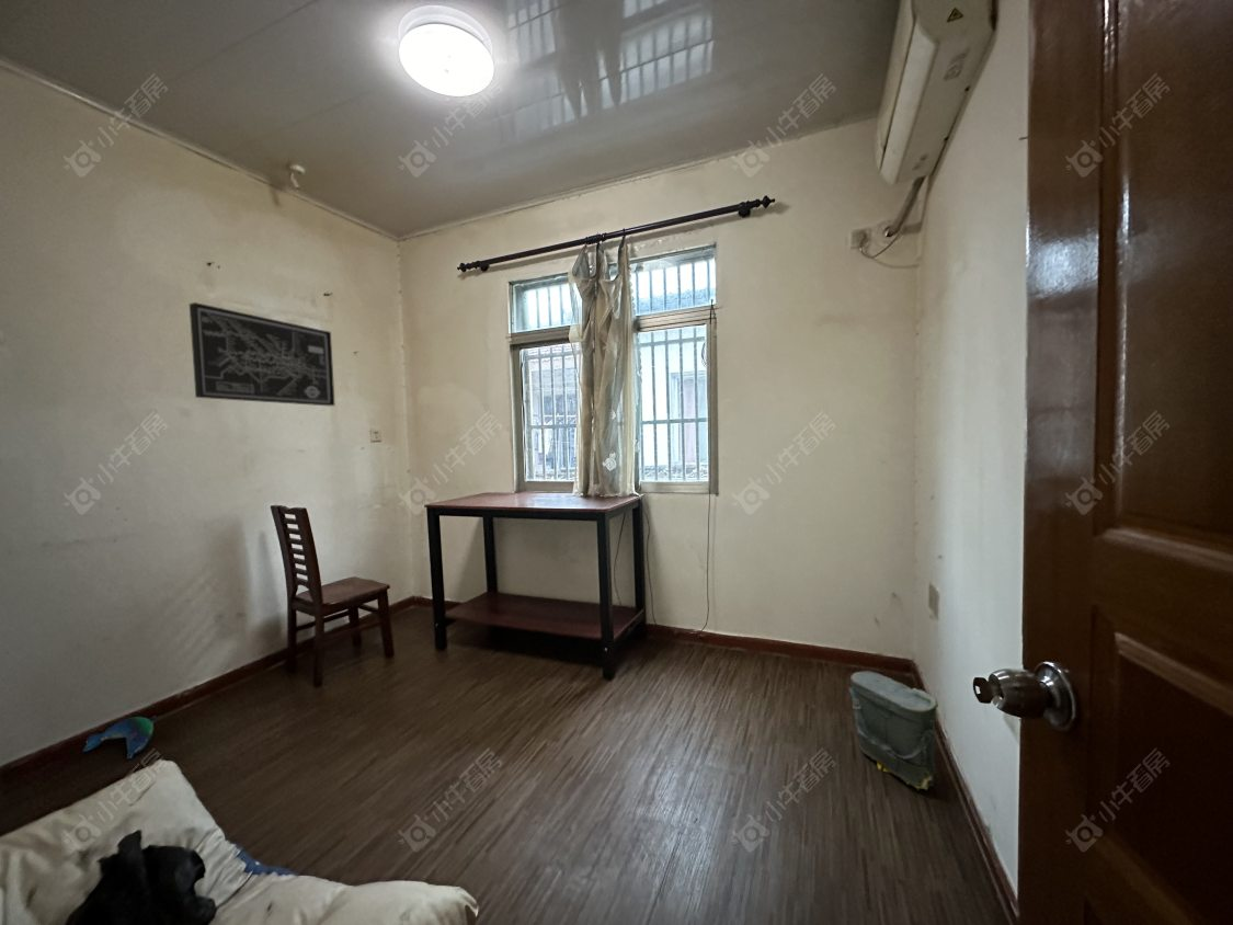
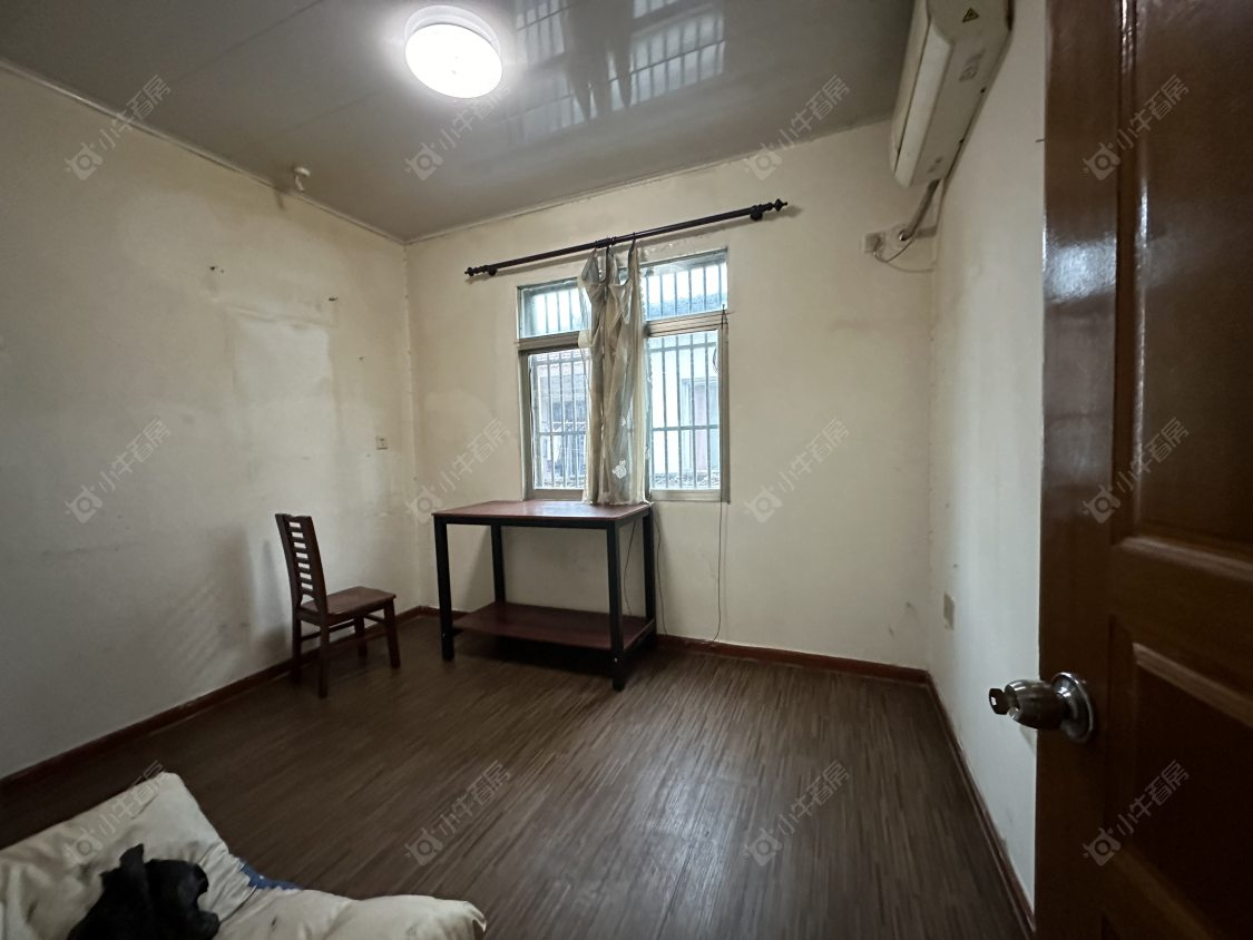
- wall art (271, 361)
- plush toy (124, 734)
- bag (891, 728)
